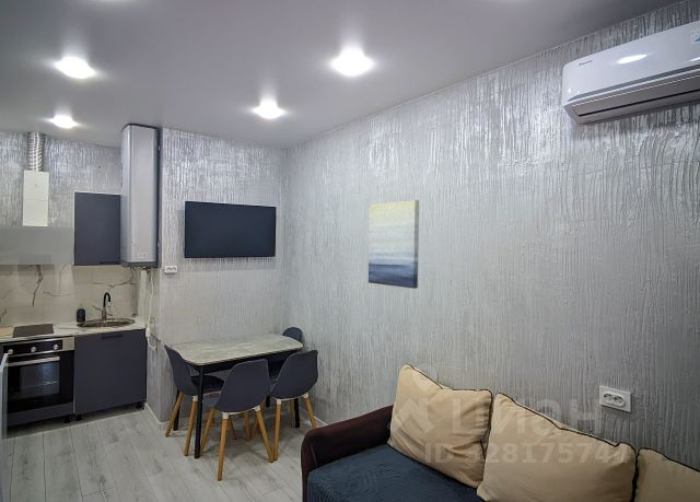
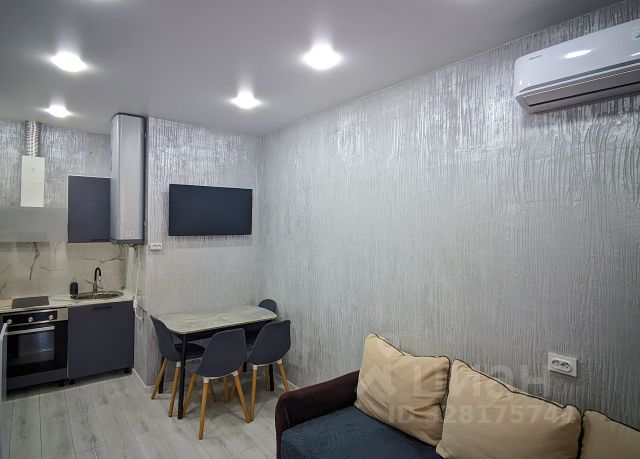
- wall art (392, 244)
